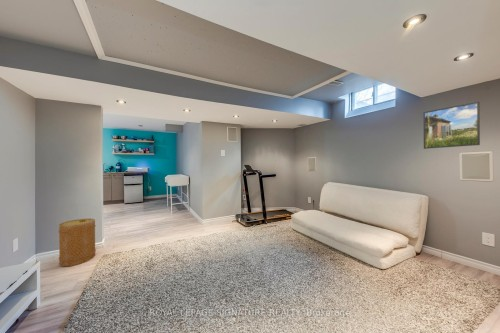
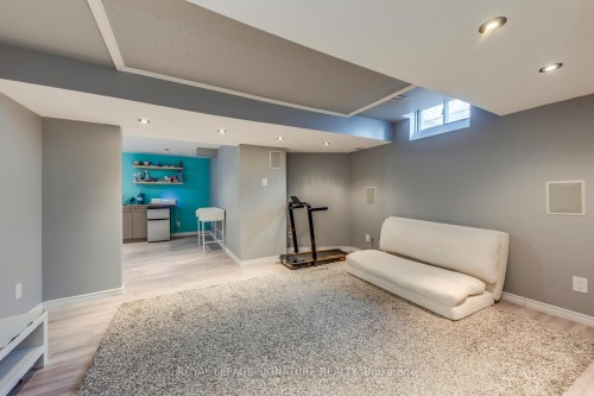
- basket (77, 240)
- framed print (449, 127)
